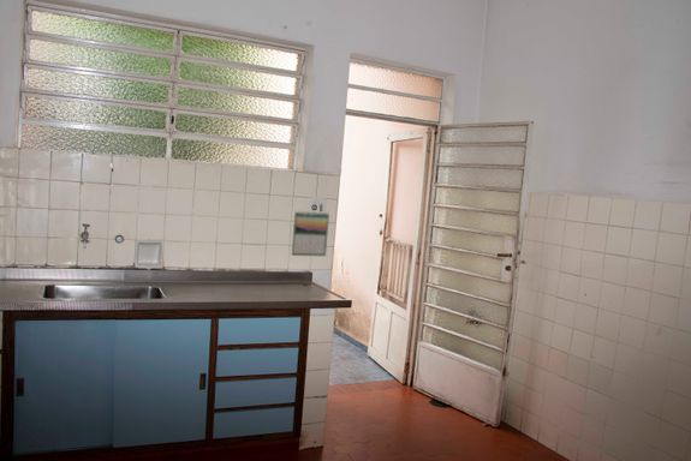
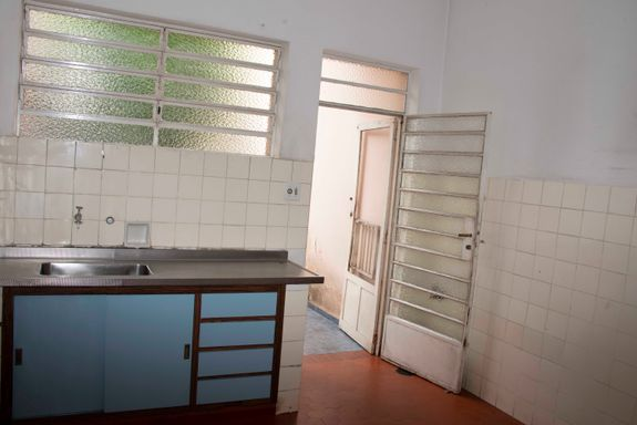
- calendar (310, 233)
